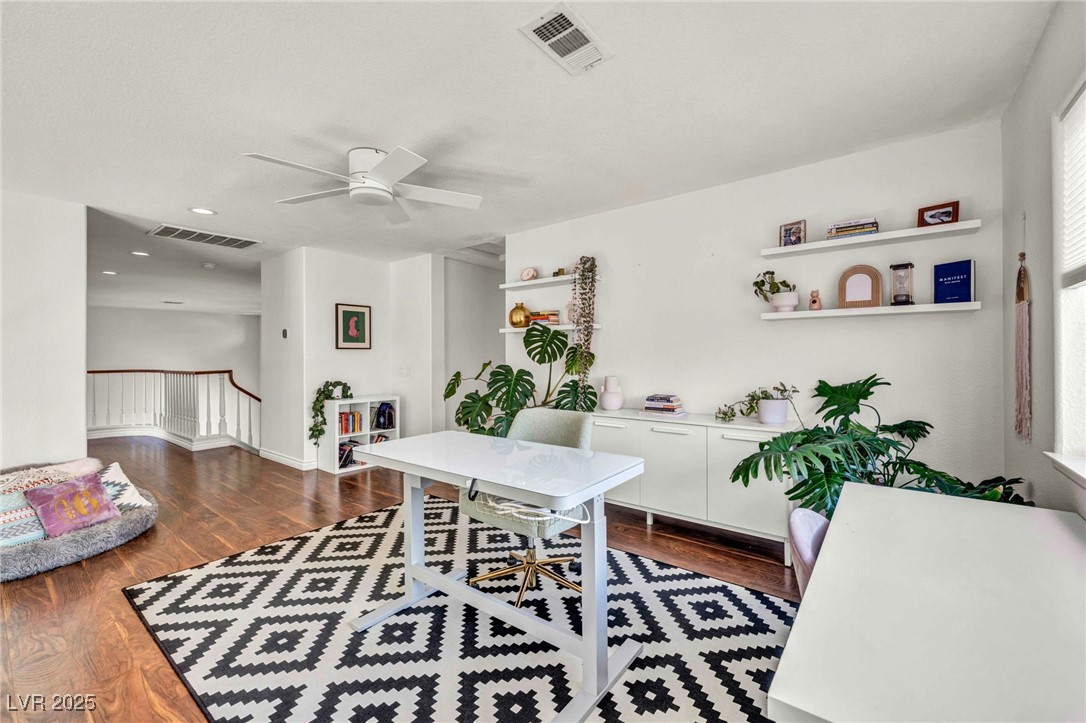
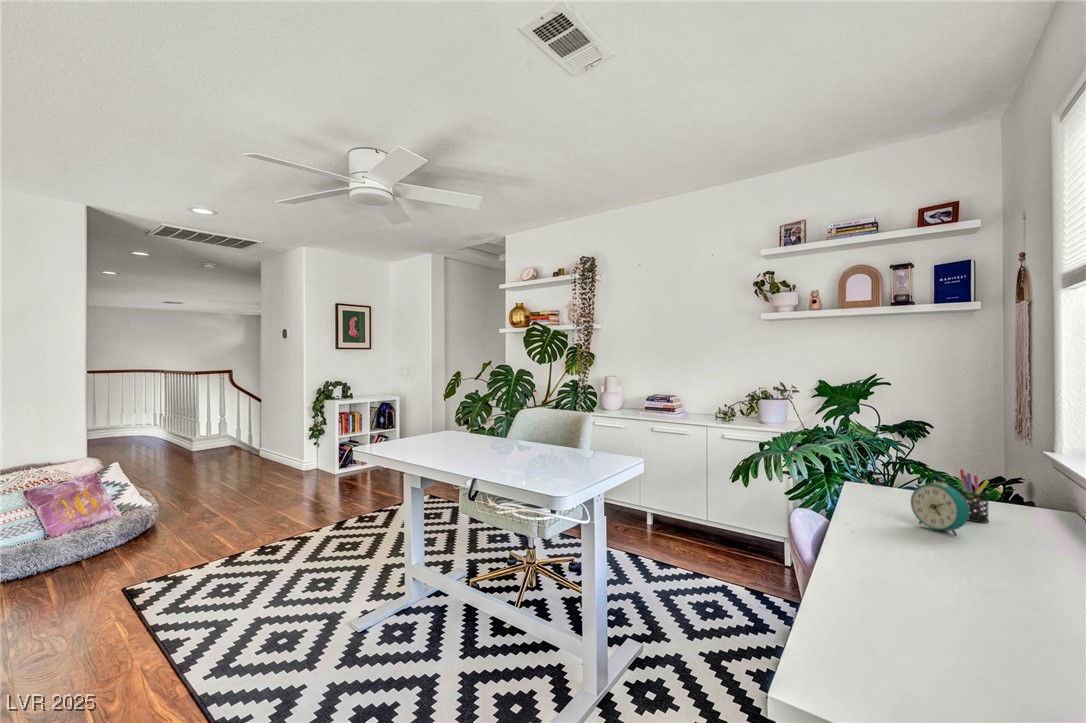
+ alarm clock (941, 505)
+ pen holder (969, 494)
